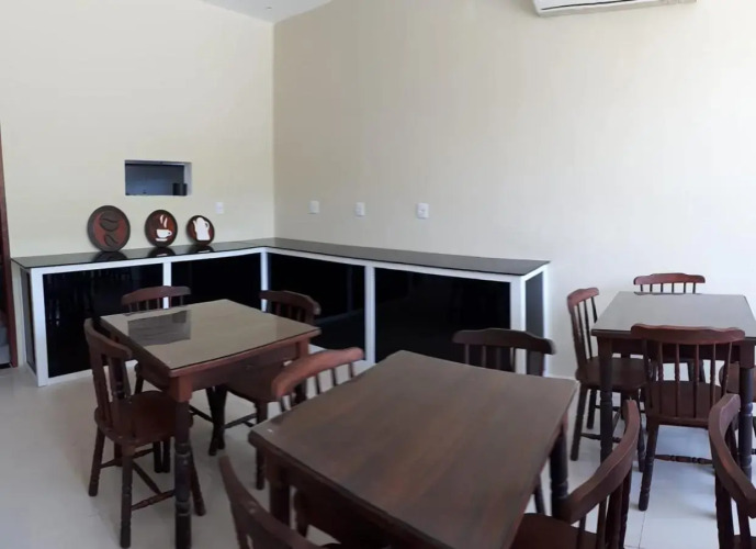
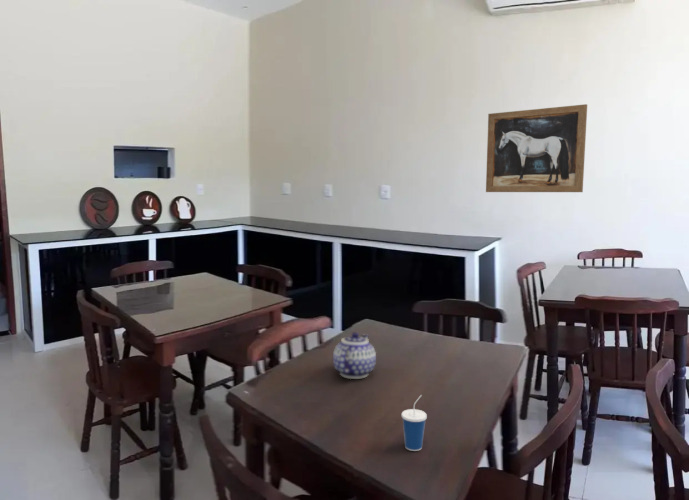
+ cup (414, 421)
+ teapot (354, 353)
+ wall art (533, 151)
